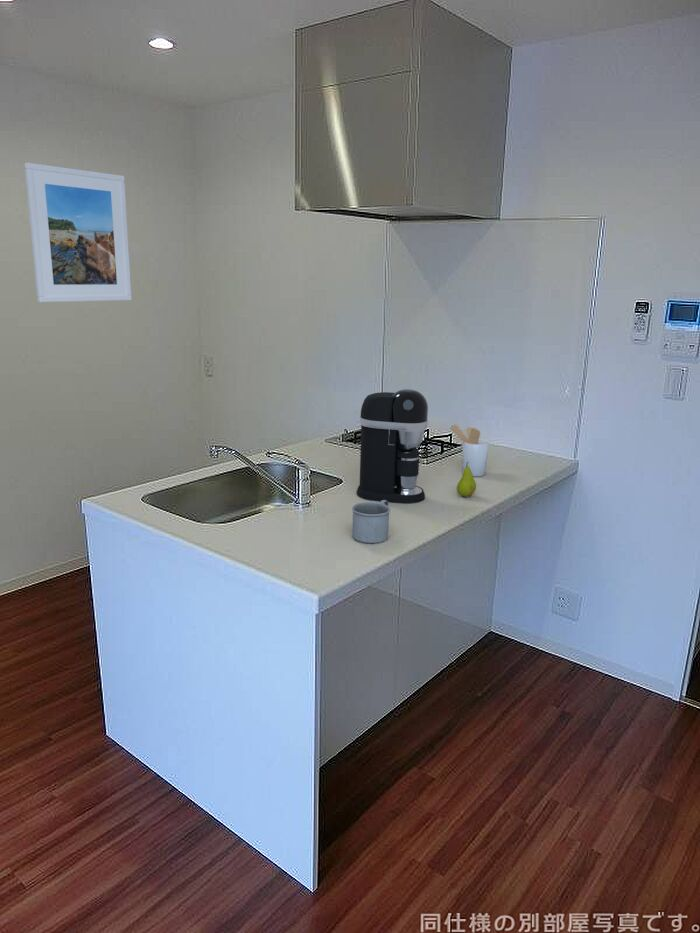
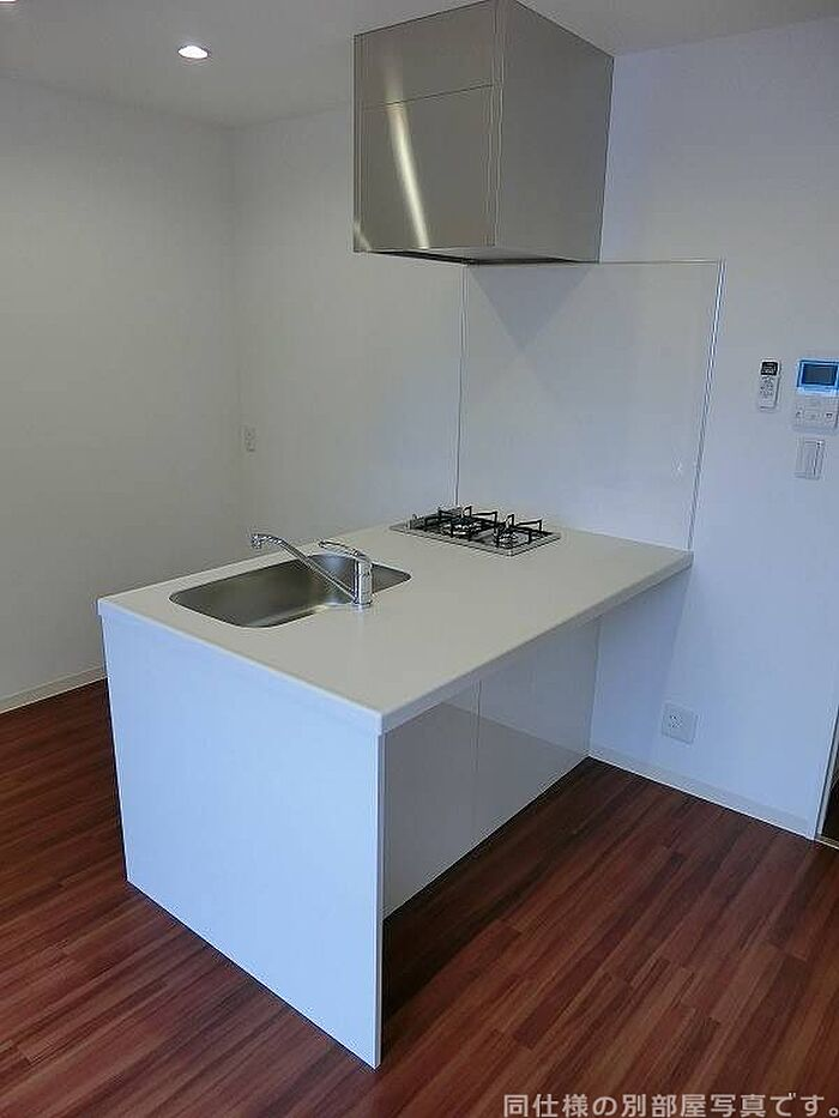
- coffee maker (392, 443)
- fruit (466, 478)
- mug (372, 521)
- utensil holder (468, 449)
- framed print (82, 237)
